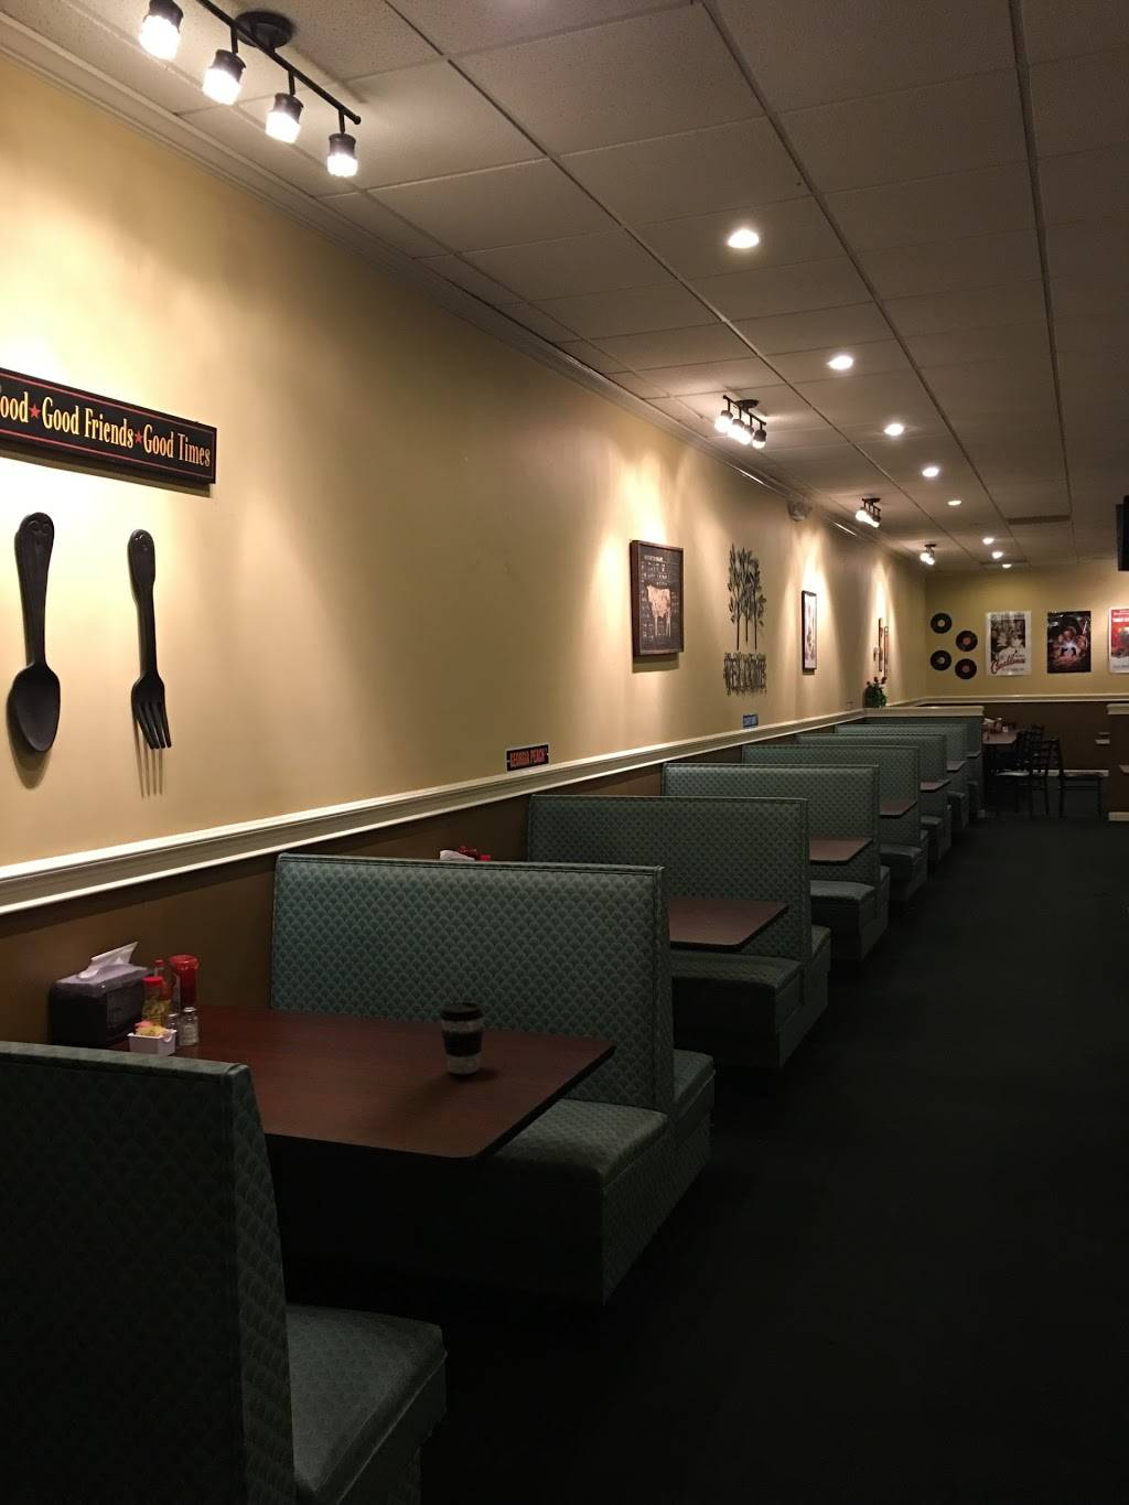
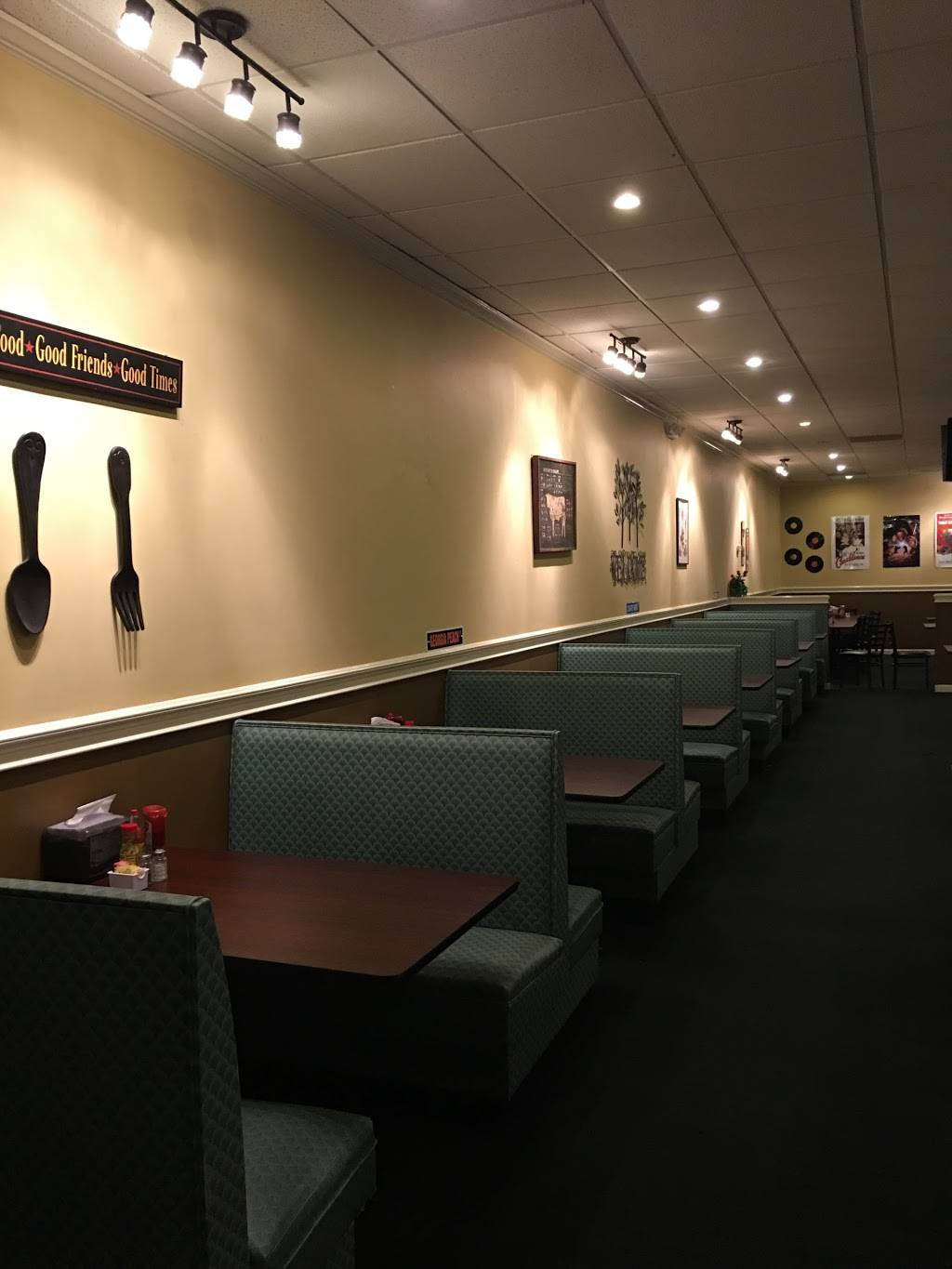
- coffee cup (463, 1038)
